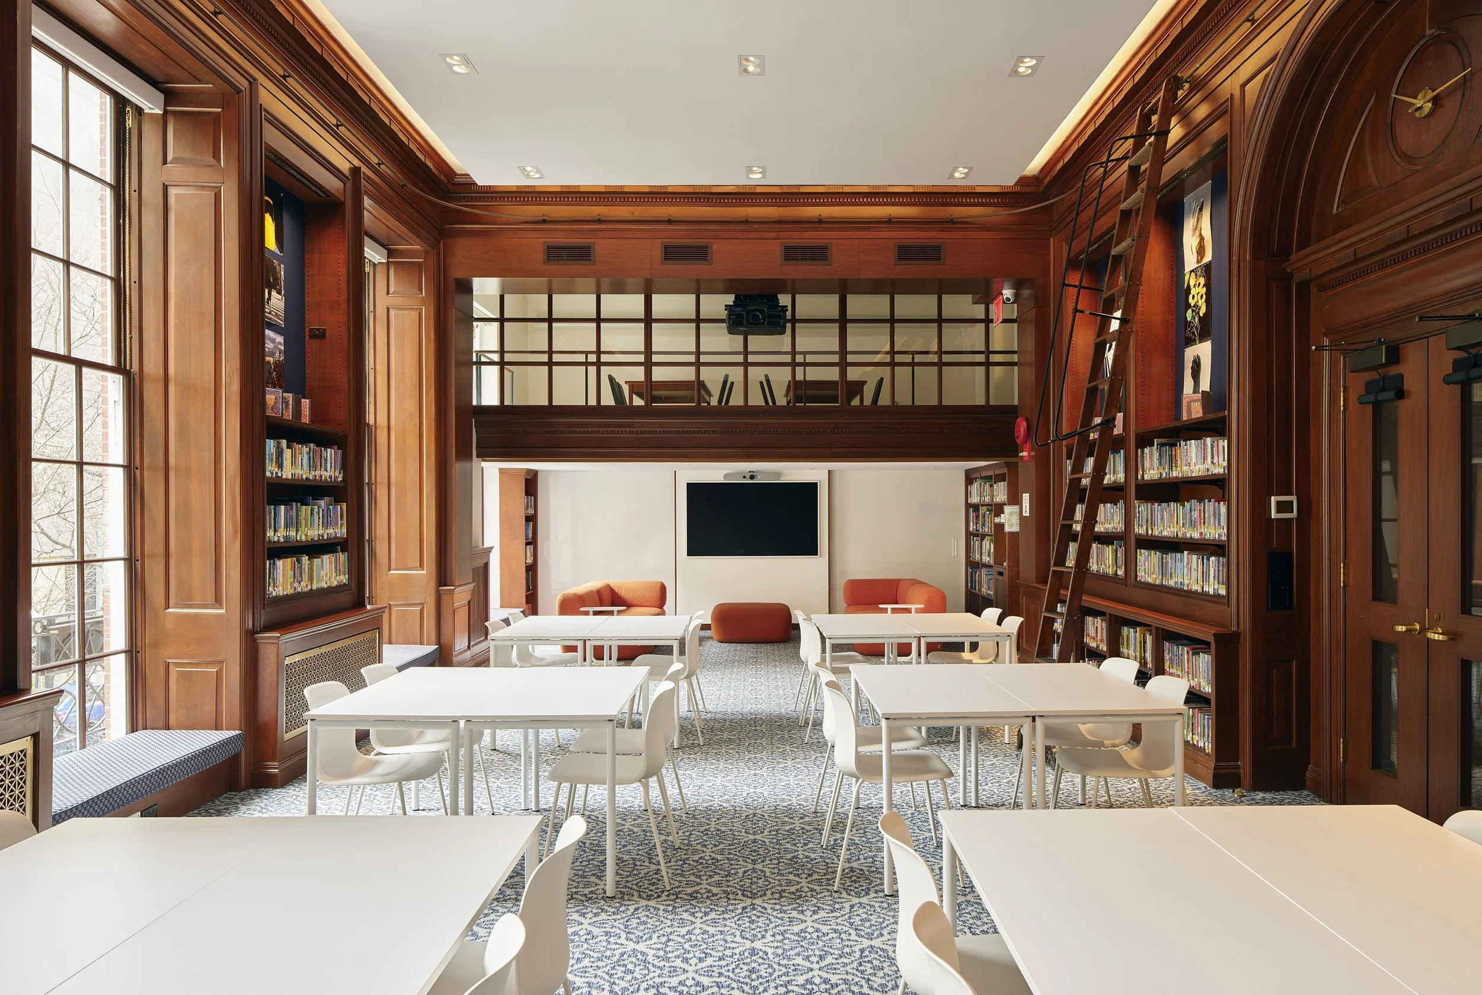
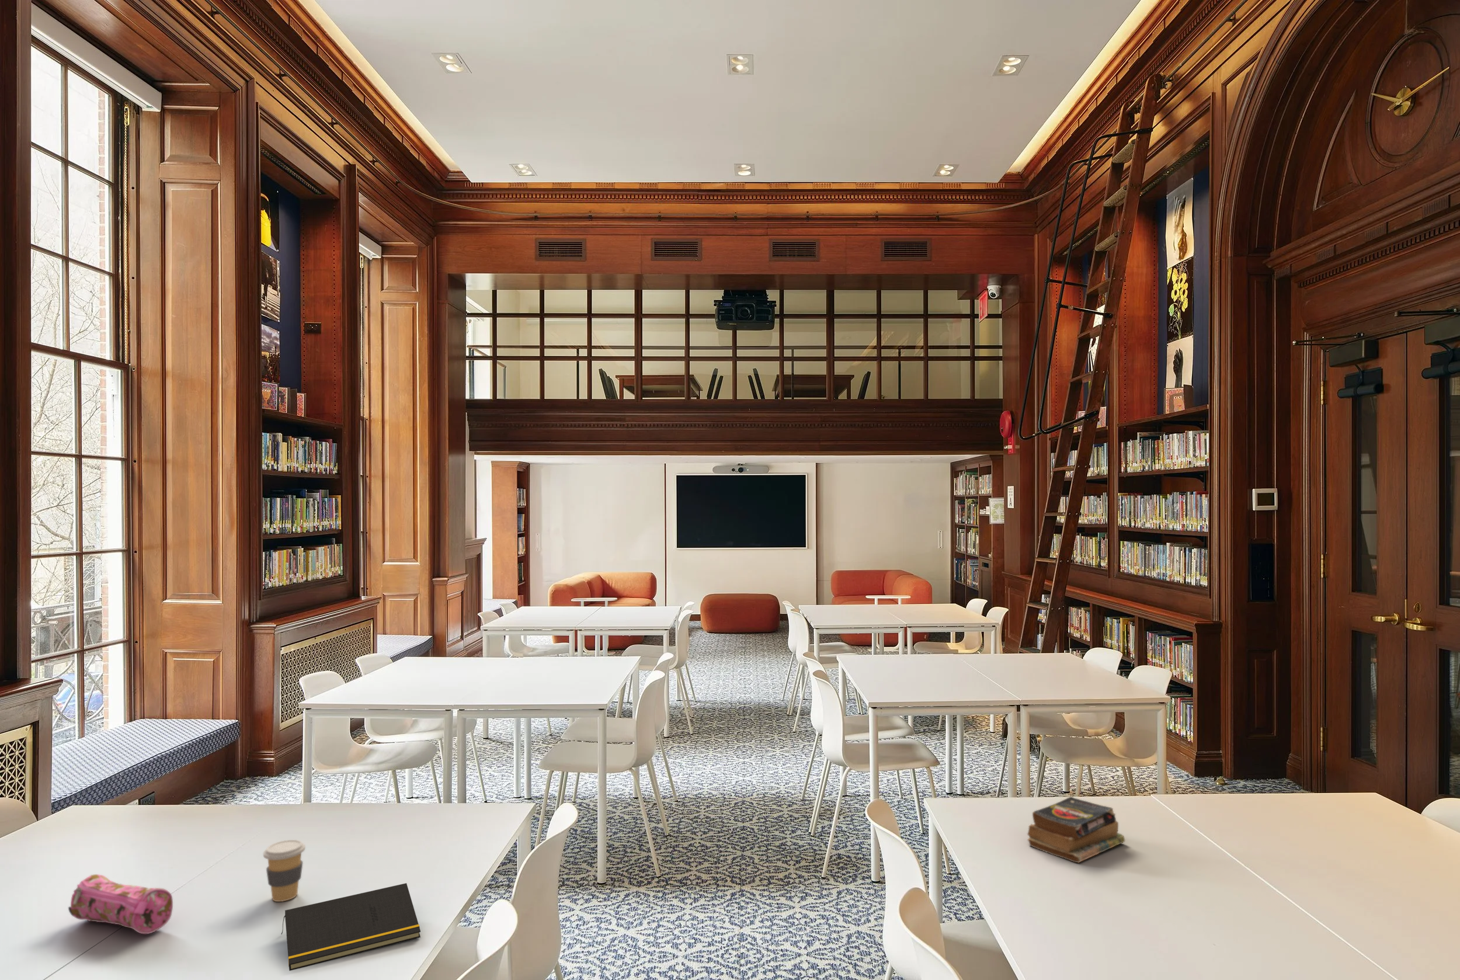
+ books (1076, 828)
+ pencil case (121, 903)
+ coffee cup (284, 871)
+ notepad (352, 923)
